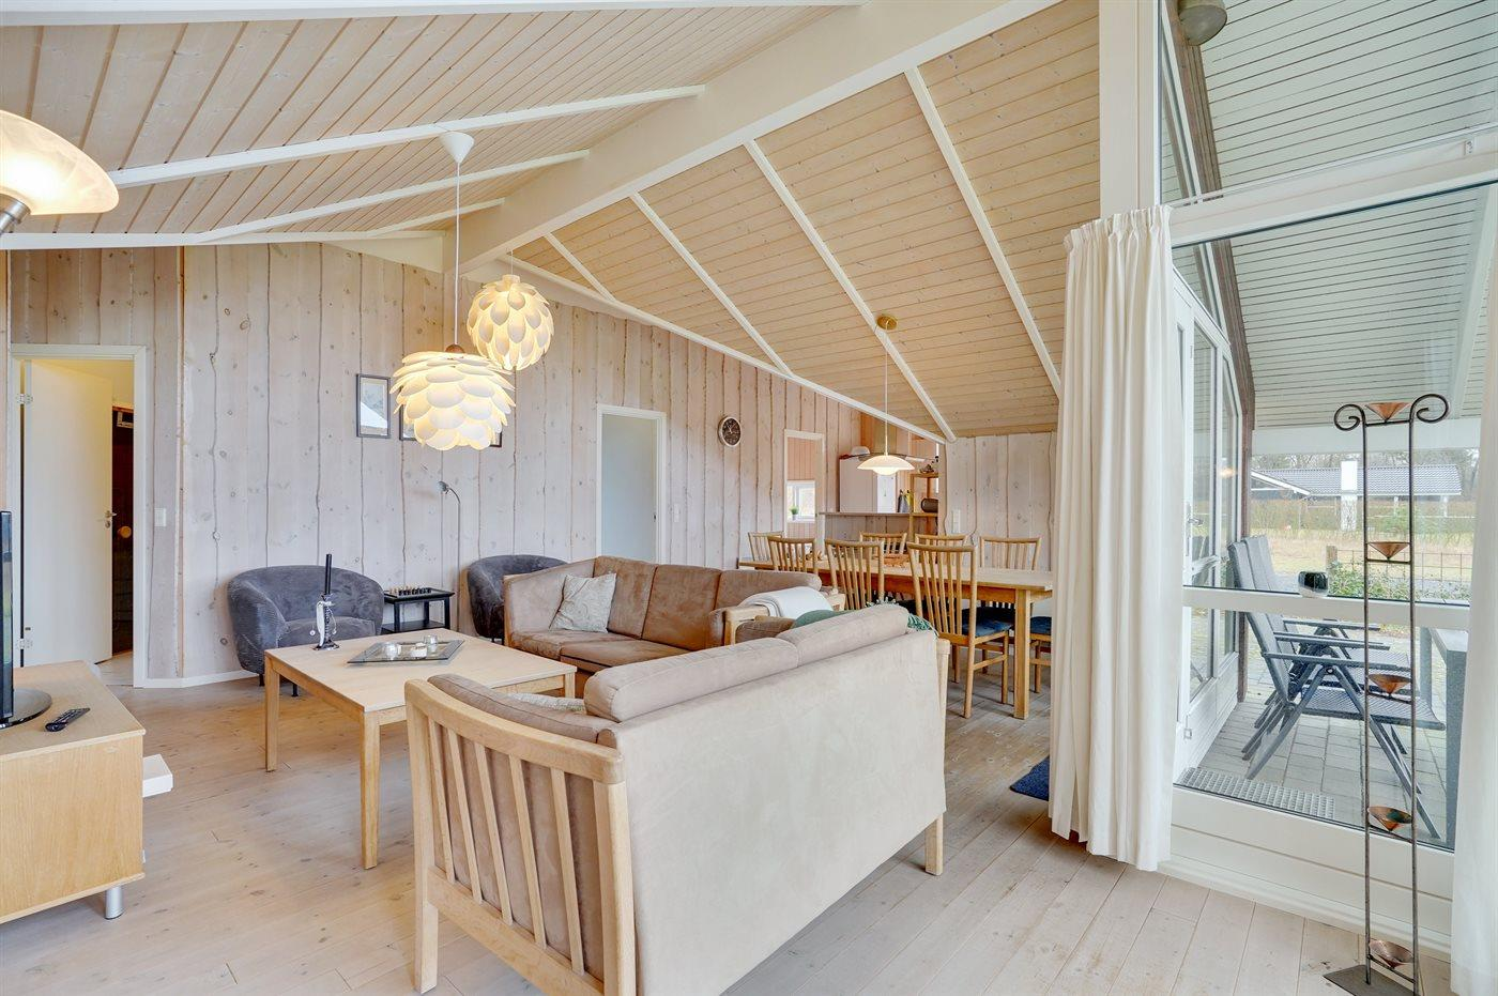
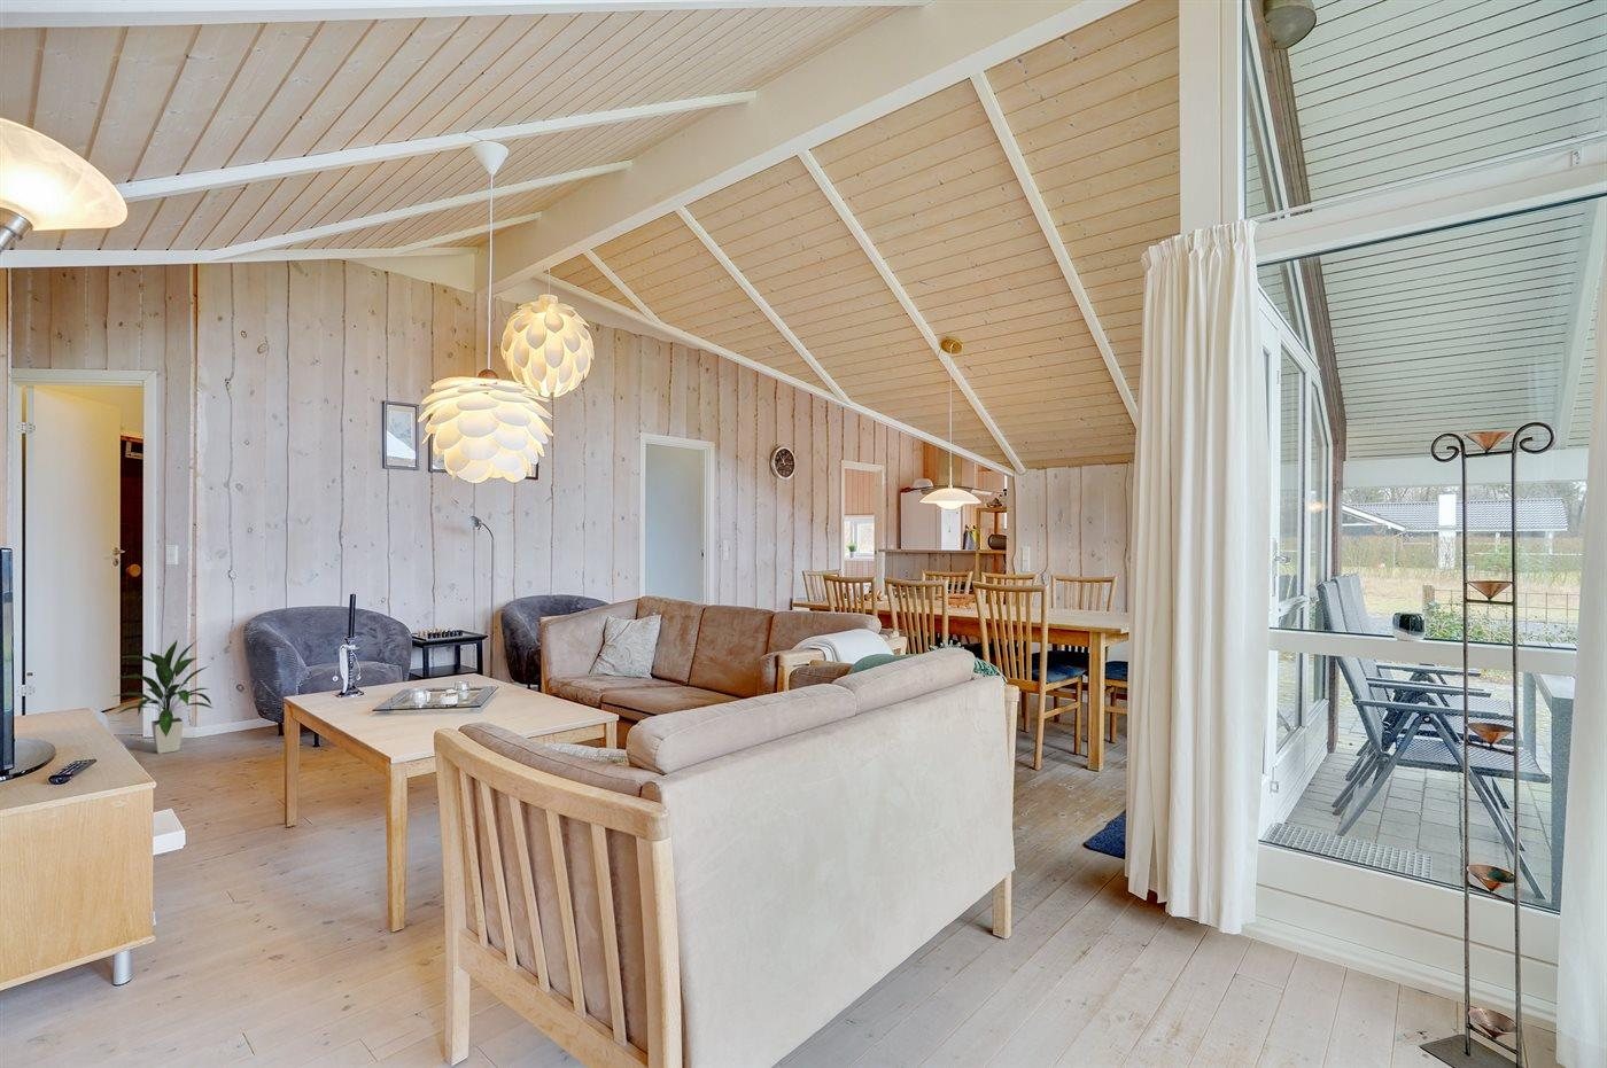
+ indoor plant (165, 695)
